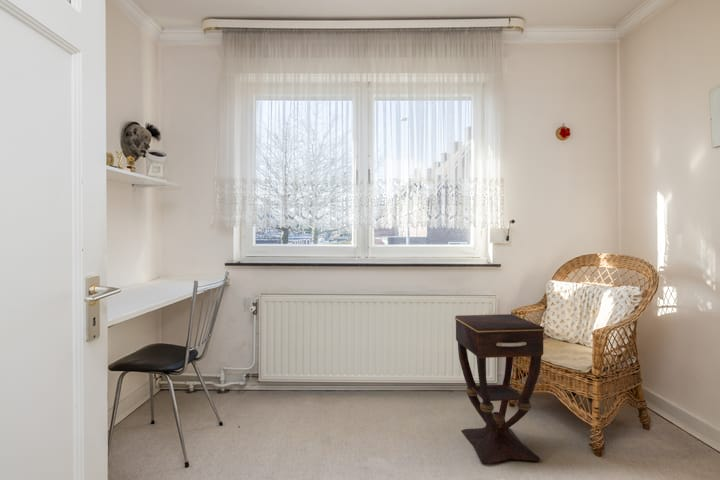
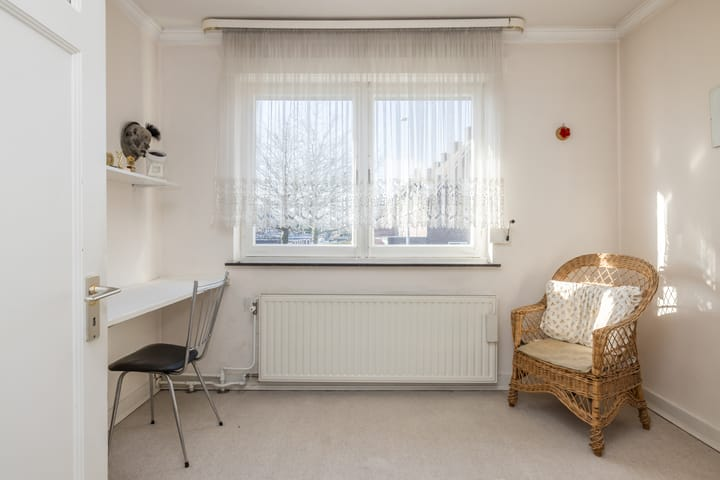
- side table (497, 385)
